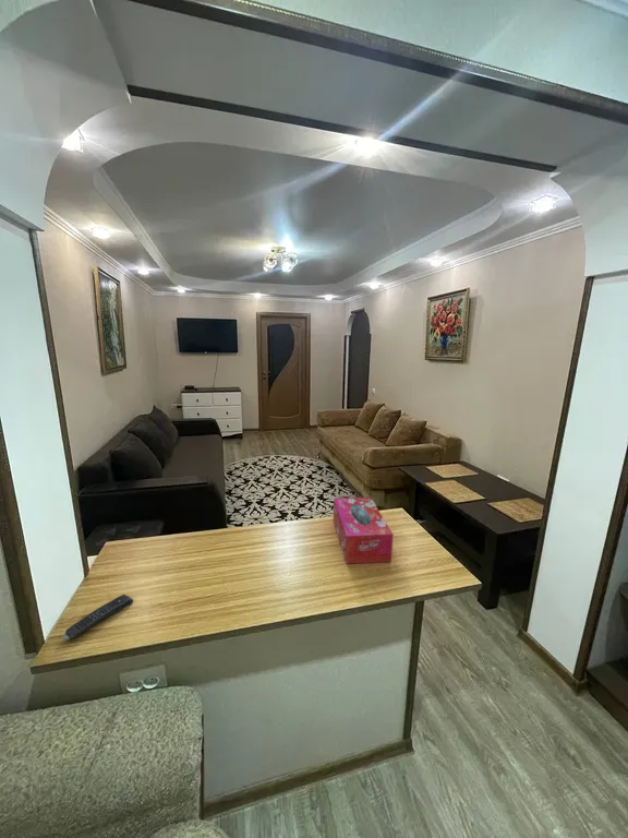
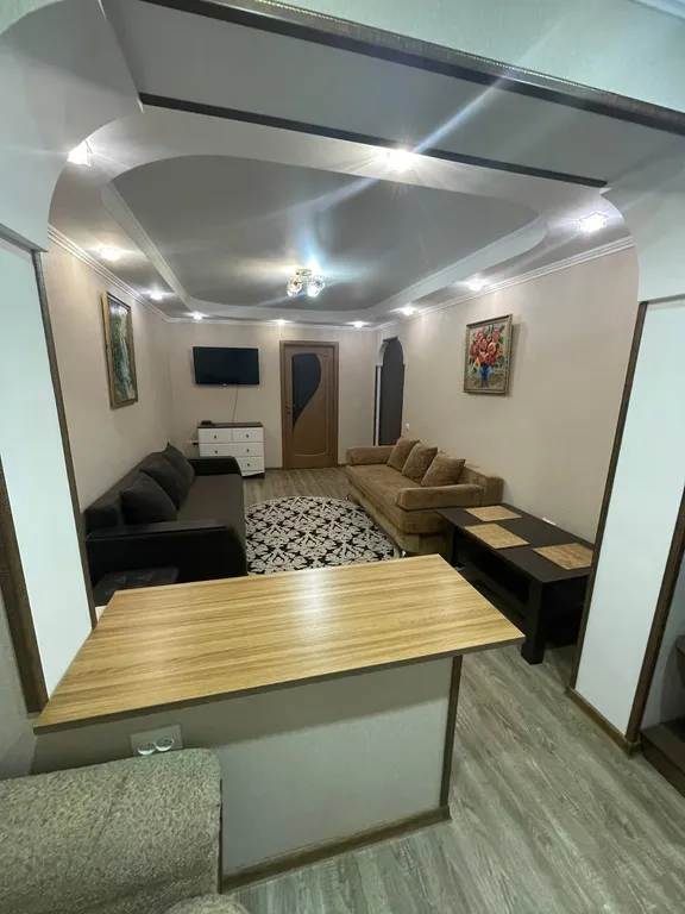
- remote control (98, 615)
- tissue box (360, 526)
